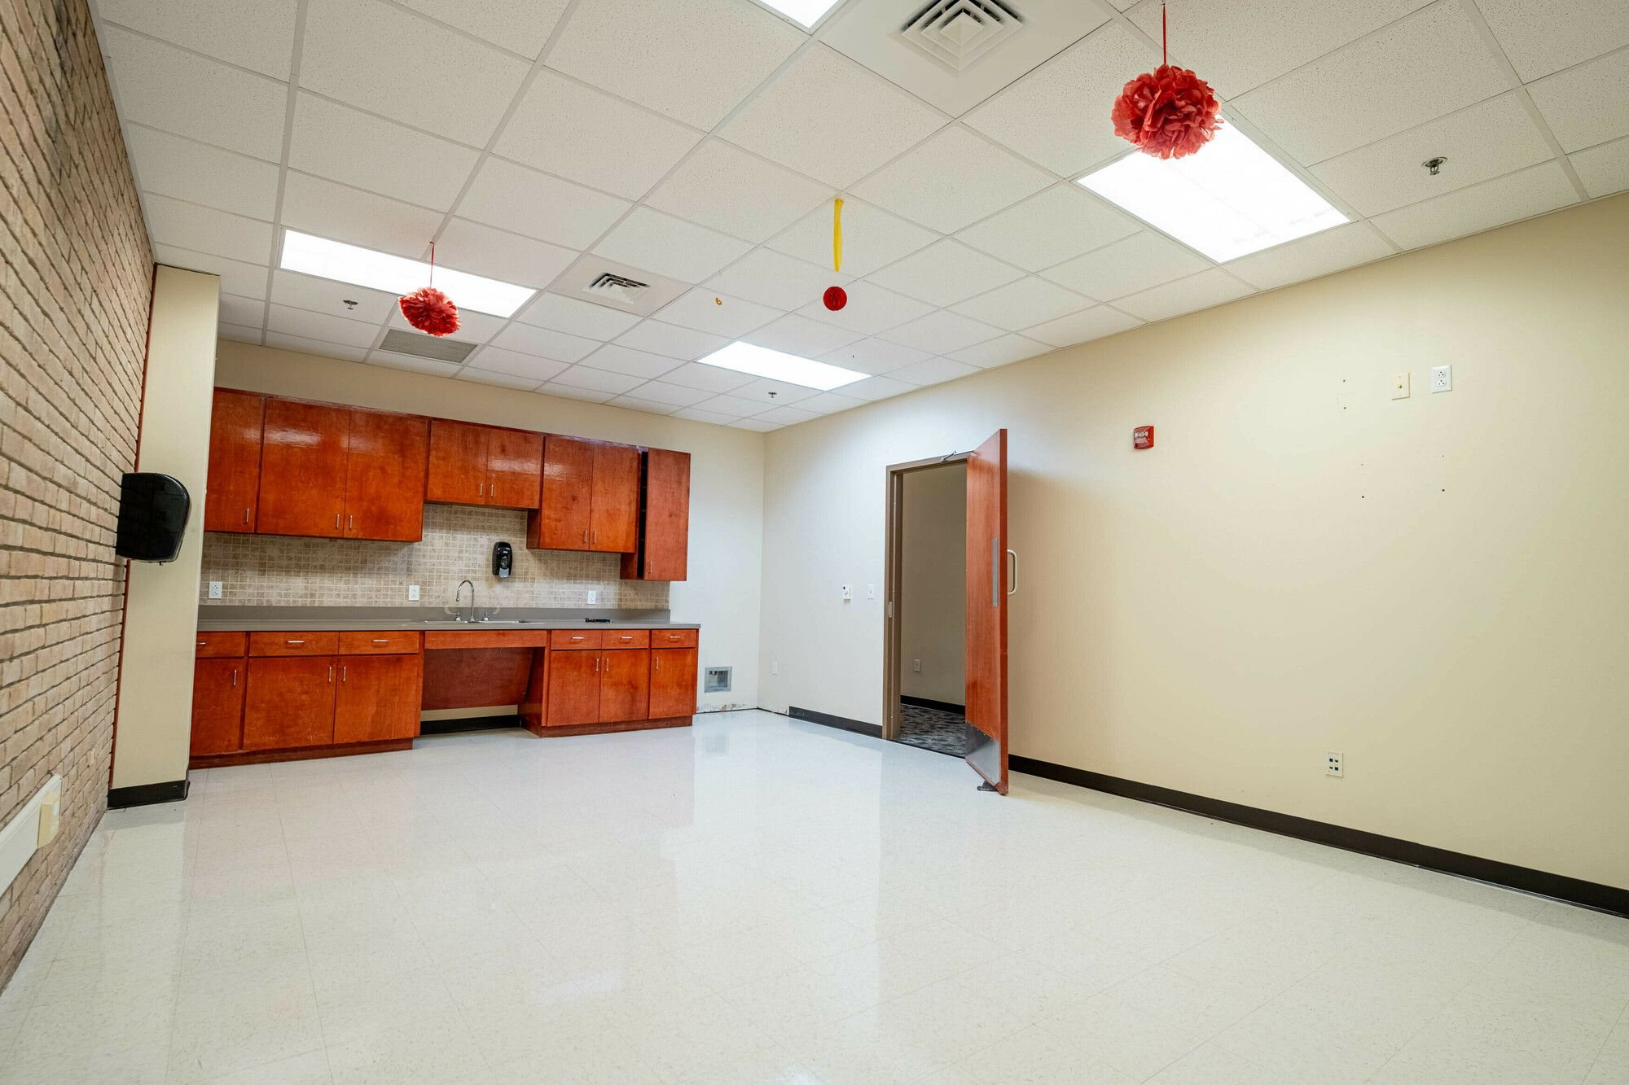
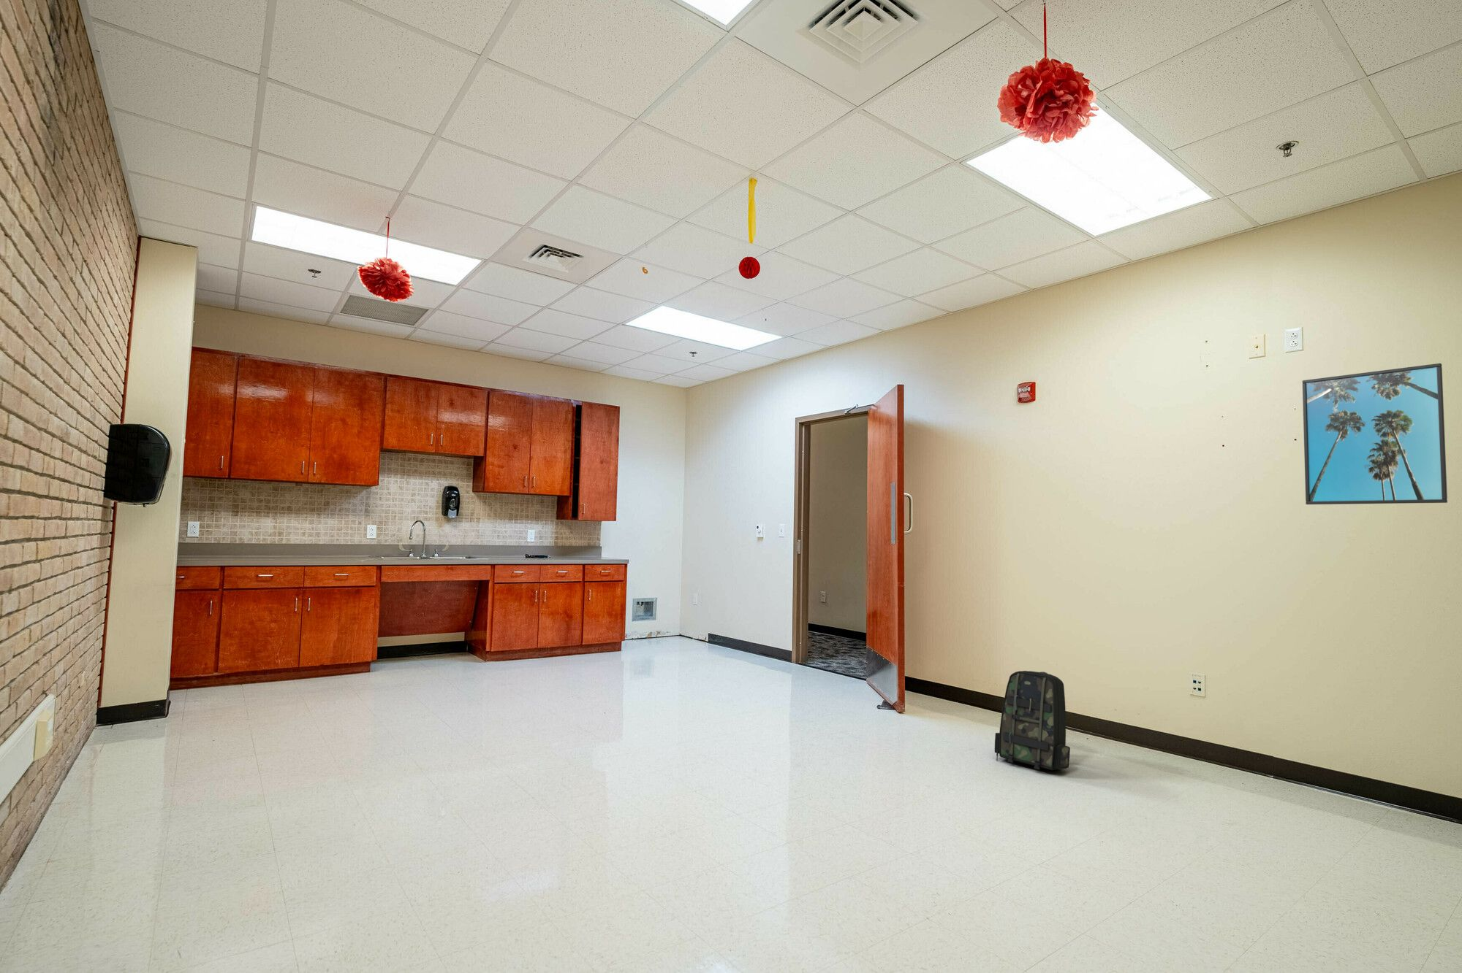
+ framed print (1370, 438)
+ backpack (1037, 716)
